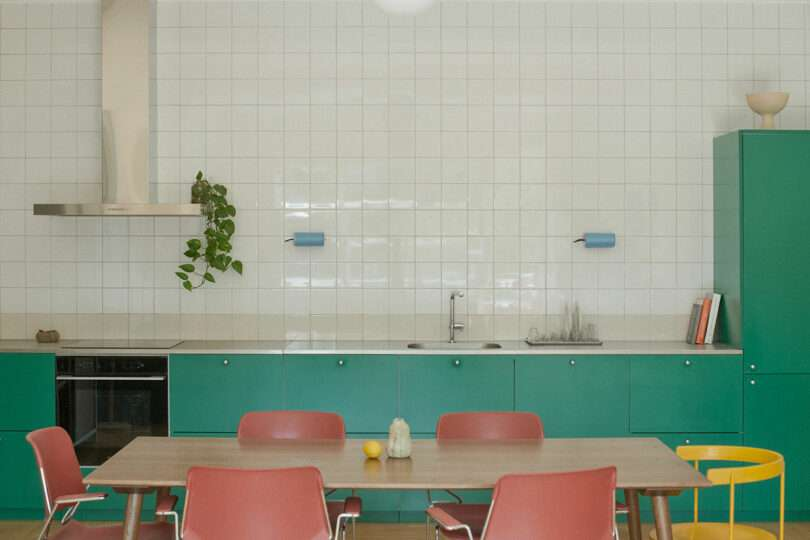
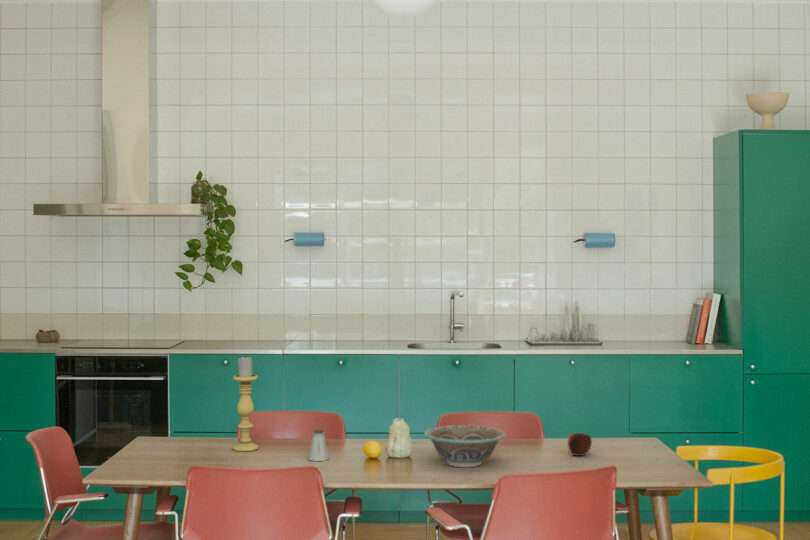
+ apple (579, 443)
+ decorative bowl (464, 448)
+ saltshaker (318, 444)
+ candle holder (245, 402)
